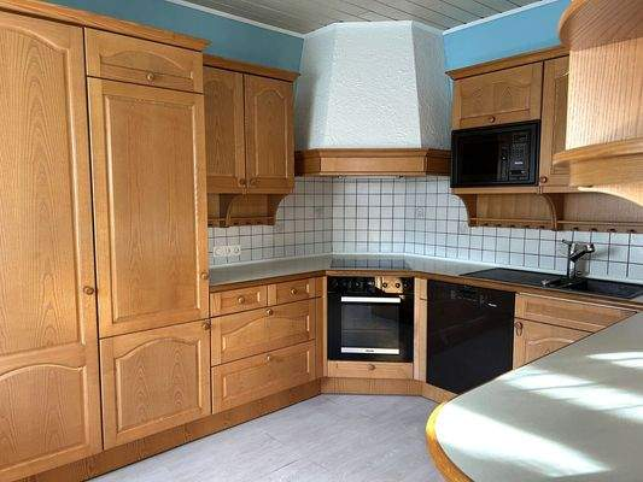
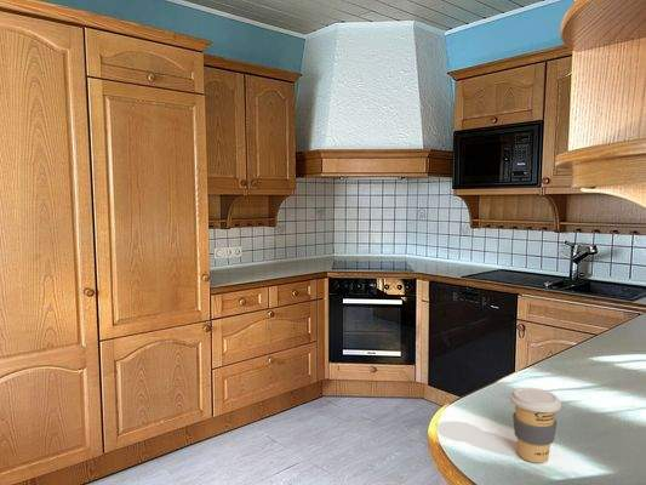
+ coffee cup (533, 424)
